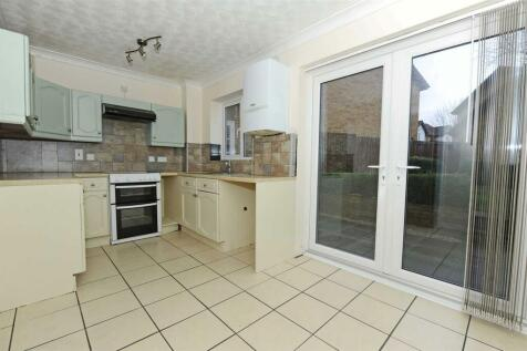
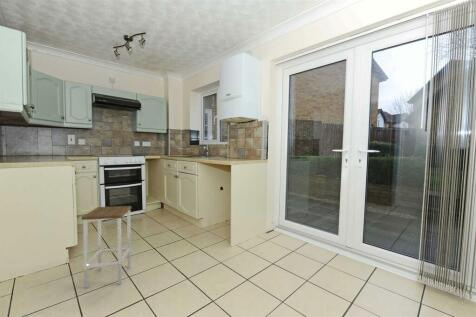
+ step stool (109, 249)
